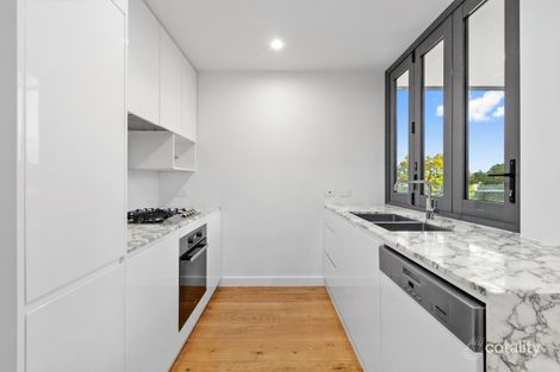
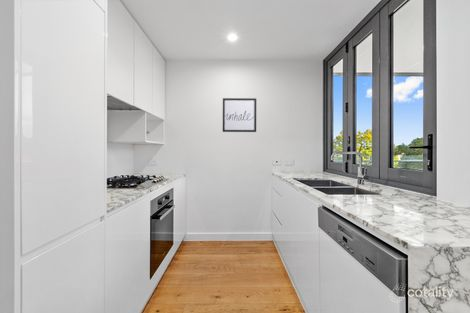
+ wall art (239, 115)
